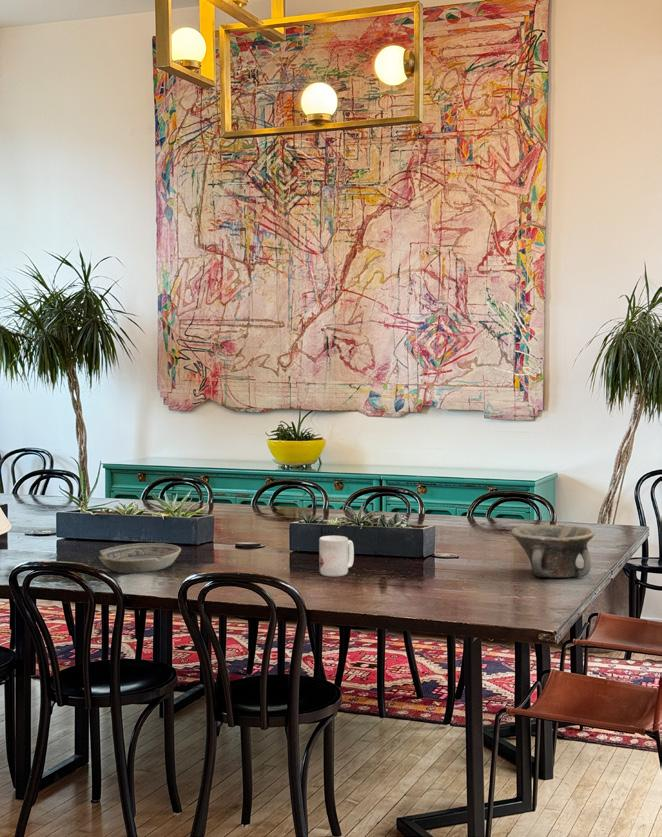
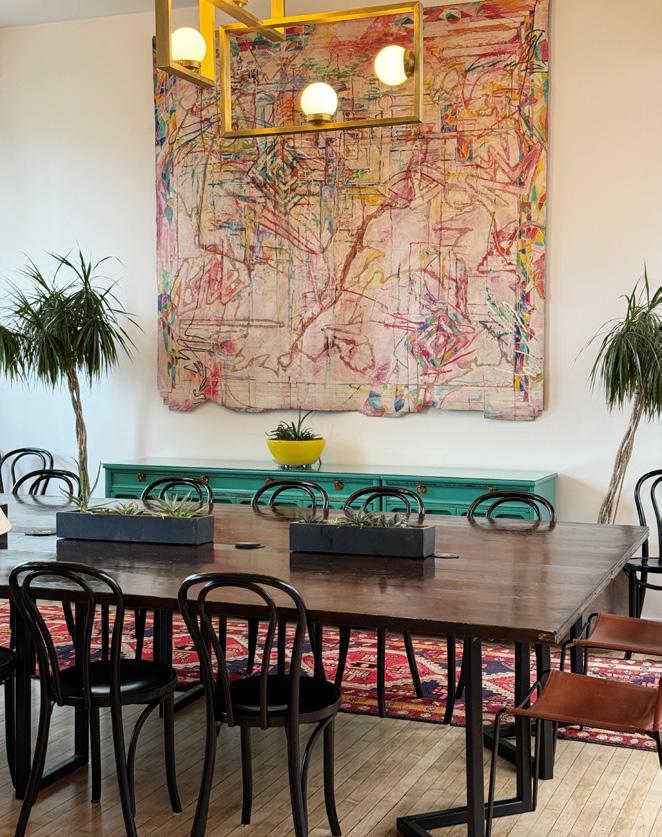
- bowl (140, 559)
- mug (335, 555)
- bowl (551, 552)
